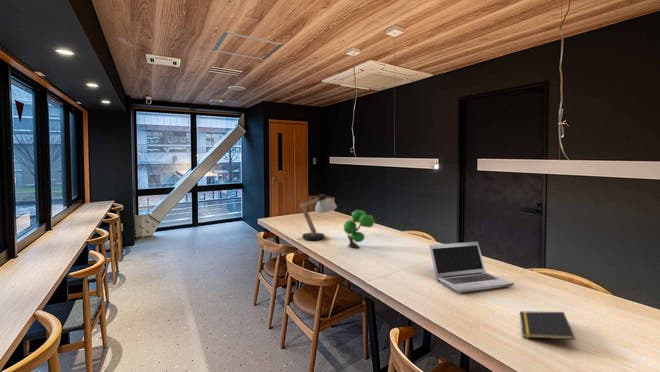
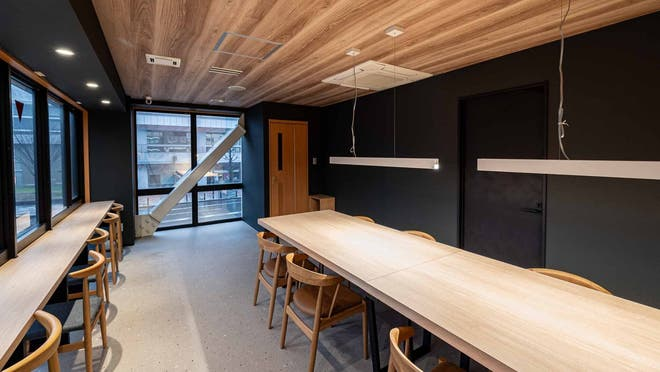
- laptop (469, 264)
- desk lamp (316, 212)
- plant (358, 229)
- notepad (544, 324)
